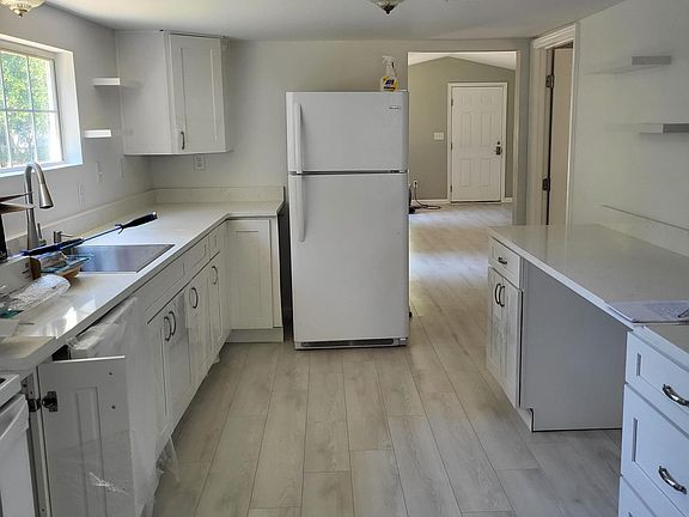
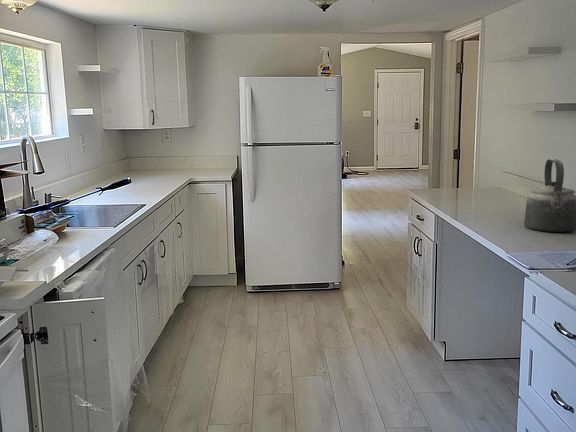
+ kettle (551, 193)
